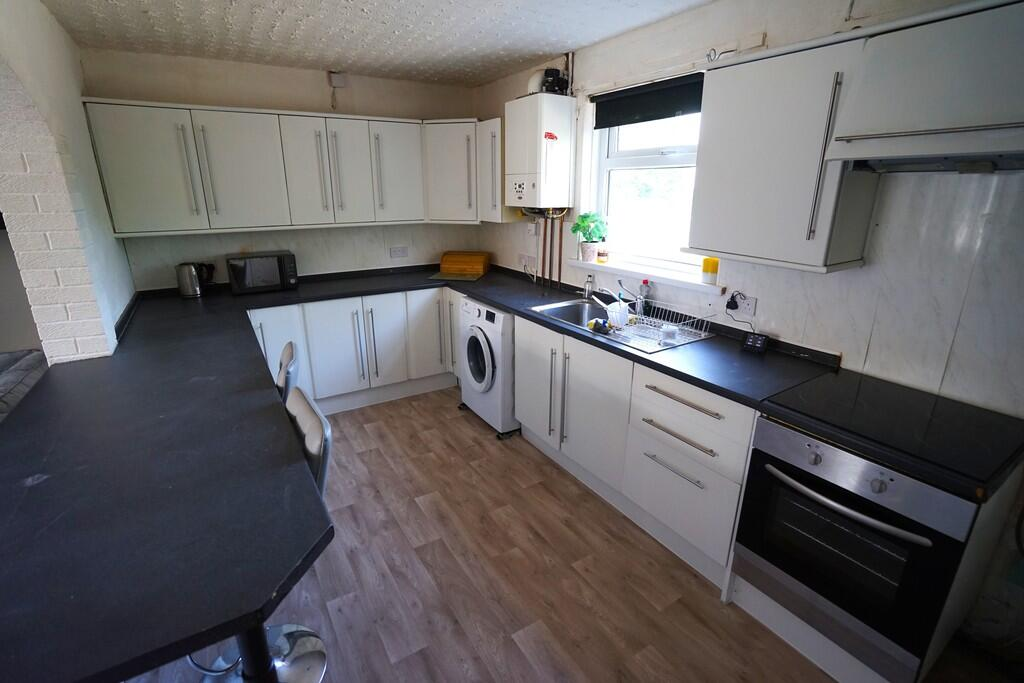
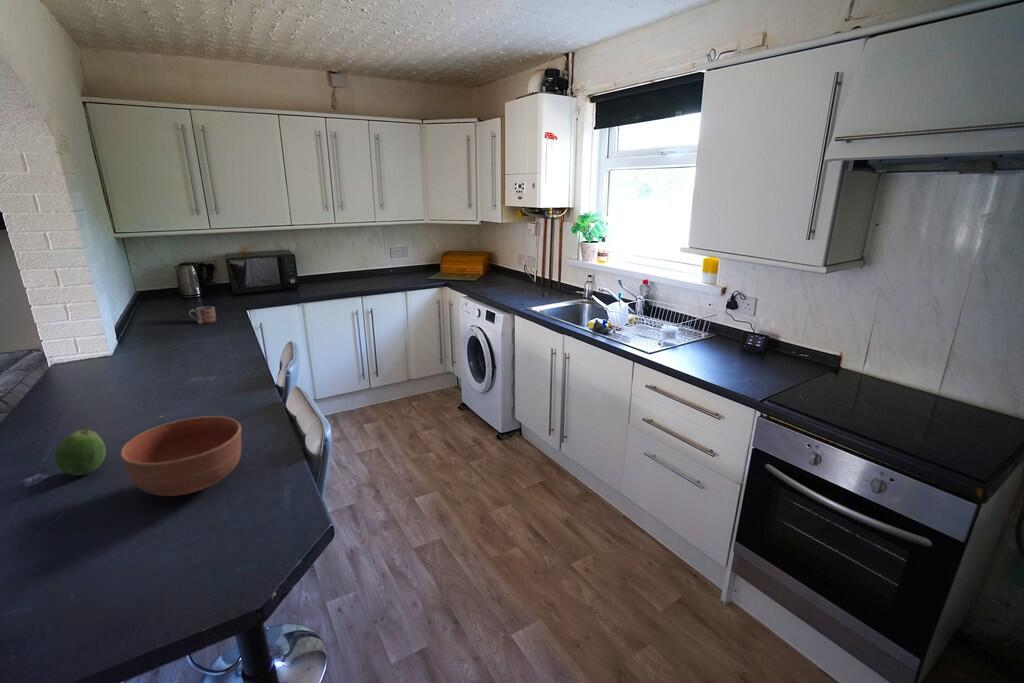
+ mug (203, 314)
+ bowl (188, 461)
+ fruit (80, 451)
